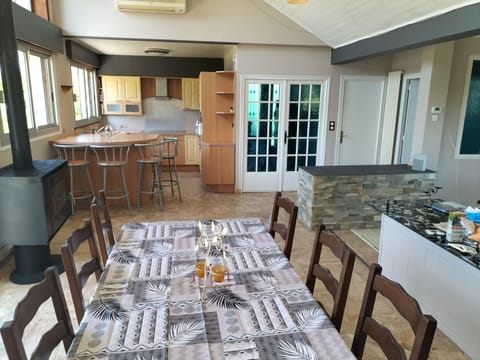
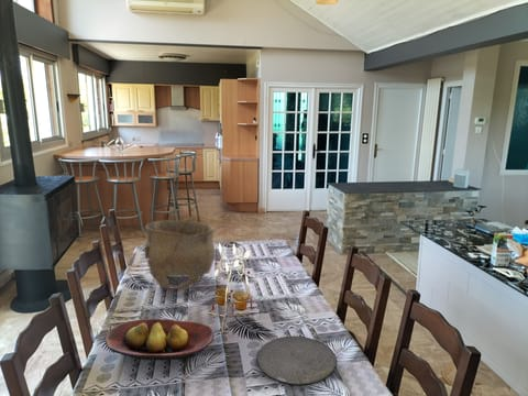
+ fruit bowl (160, 337)
+ bowl (179, 251)
+ plate (296, 358)
